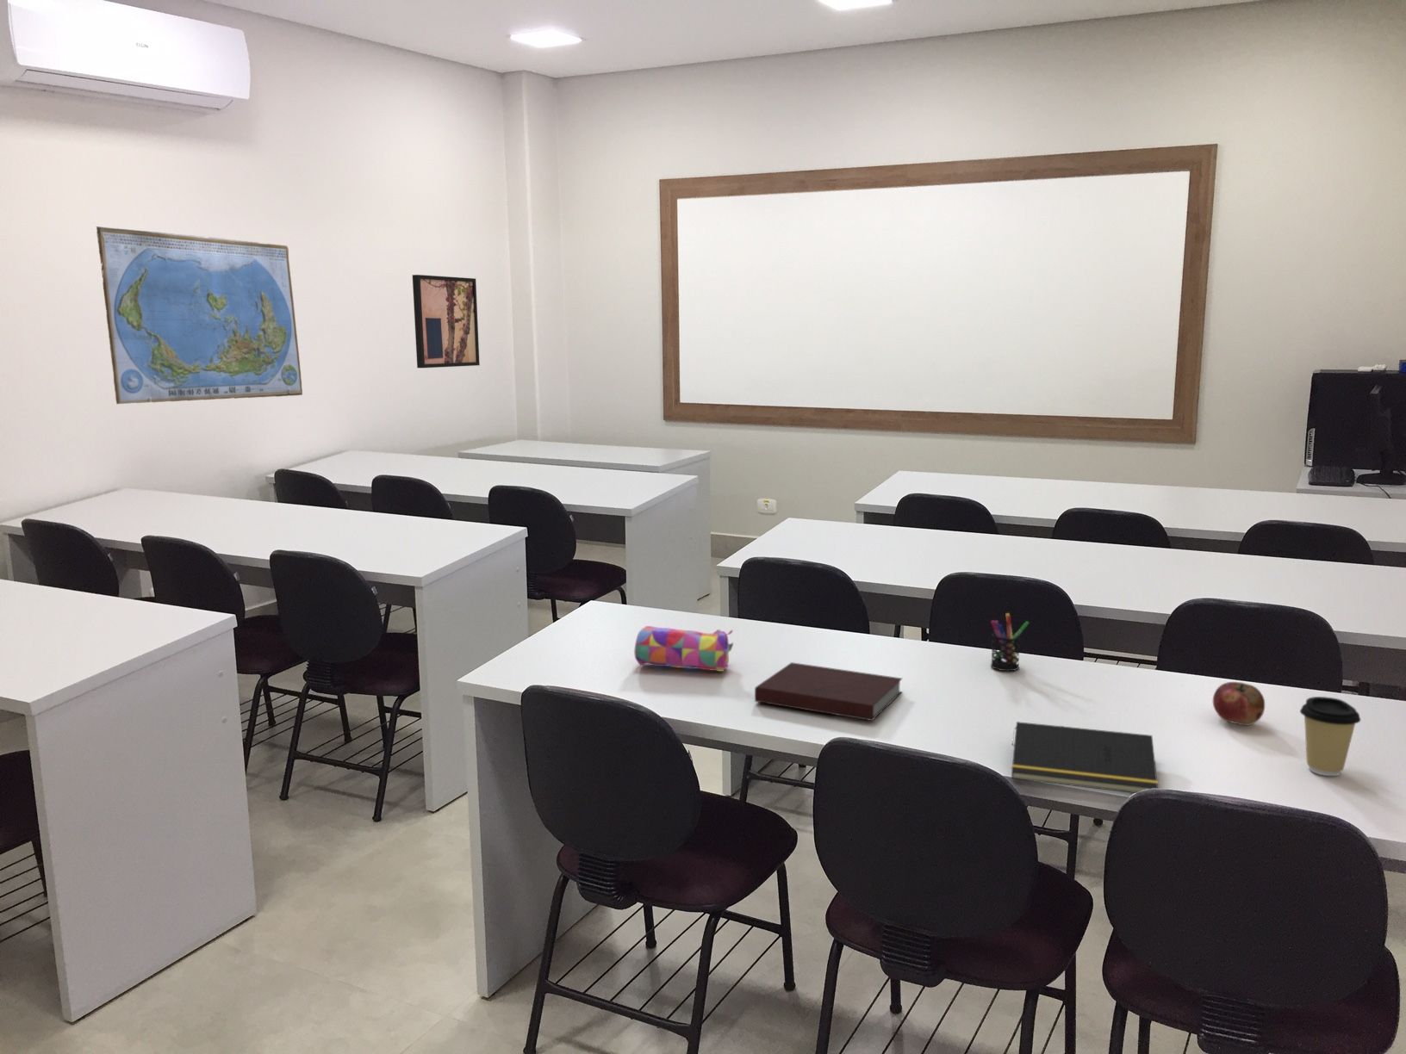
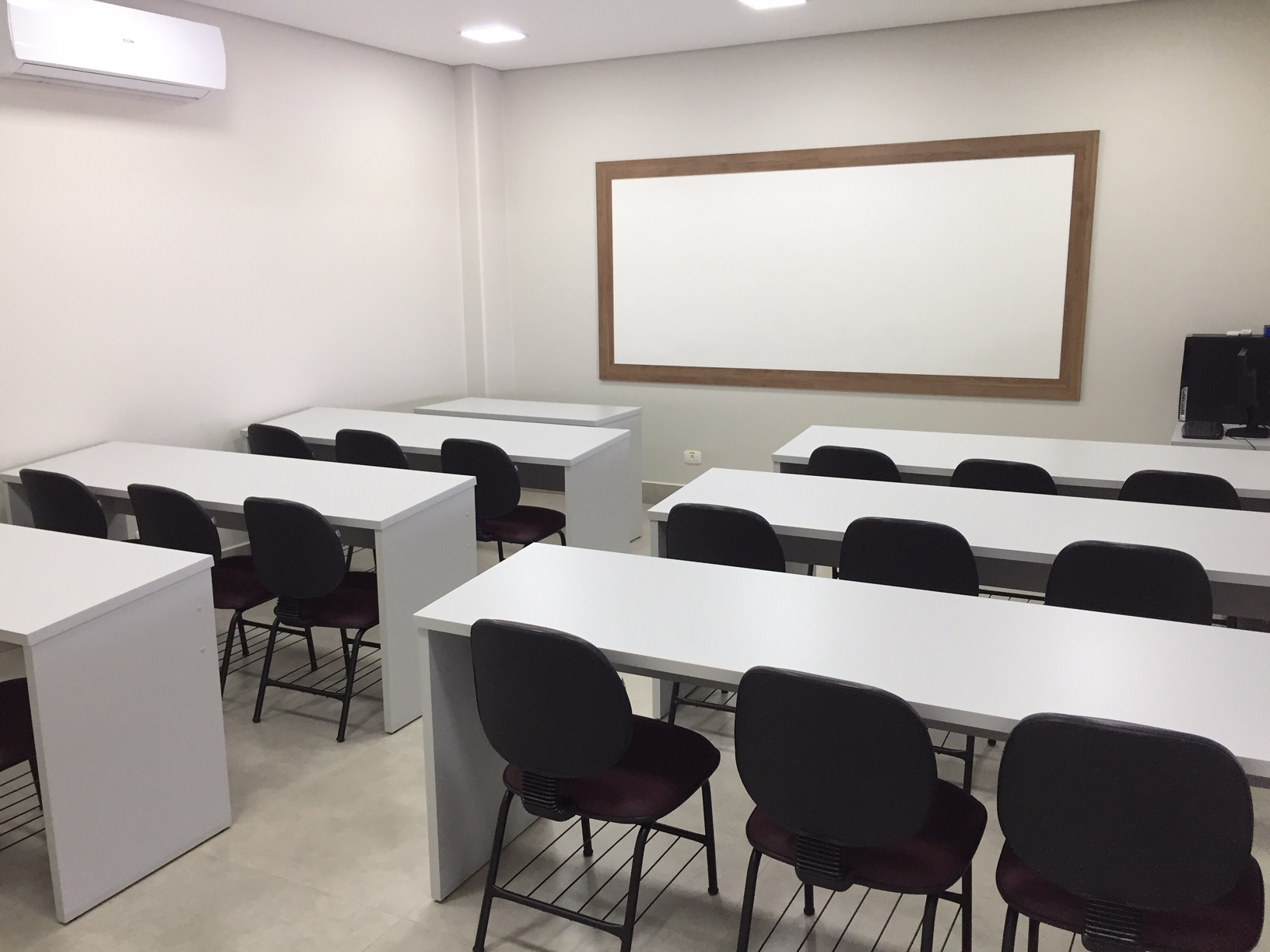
- world map (209, 319)
- notebook (829, 690)
- fruit (1239, 702)
- pencil case (684, 648)
- pen holder (1009, 640)
- coffee cup (1327, 737)
- wall art (447, 322)
- notepad (1083, 756)
